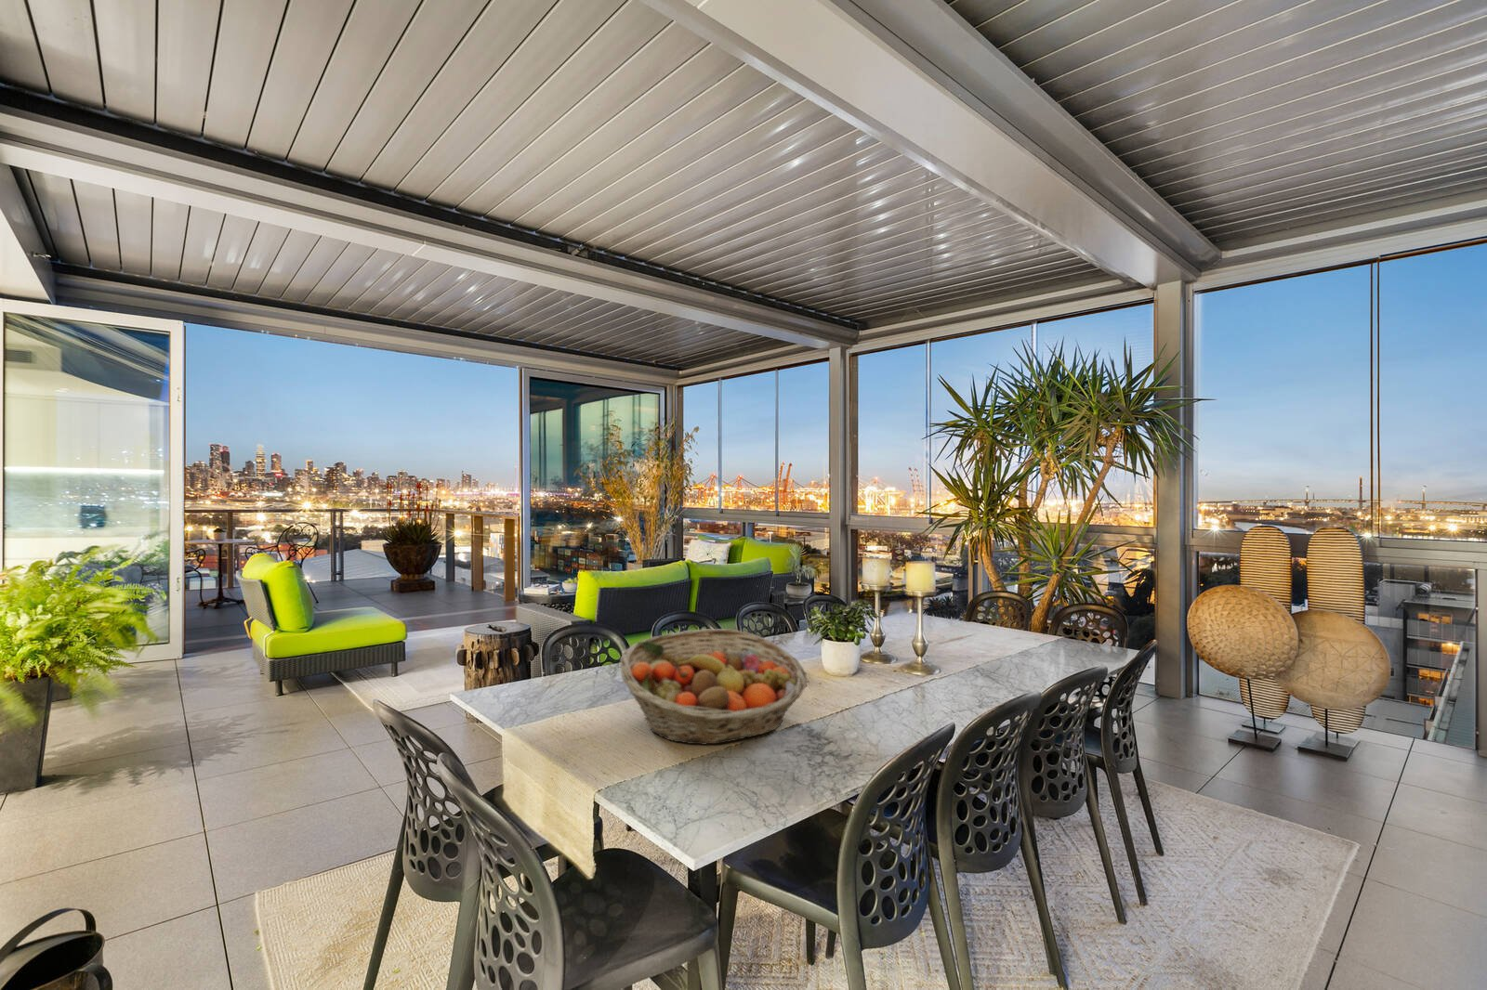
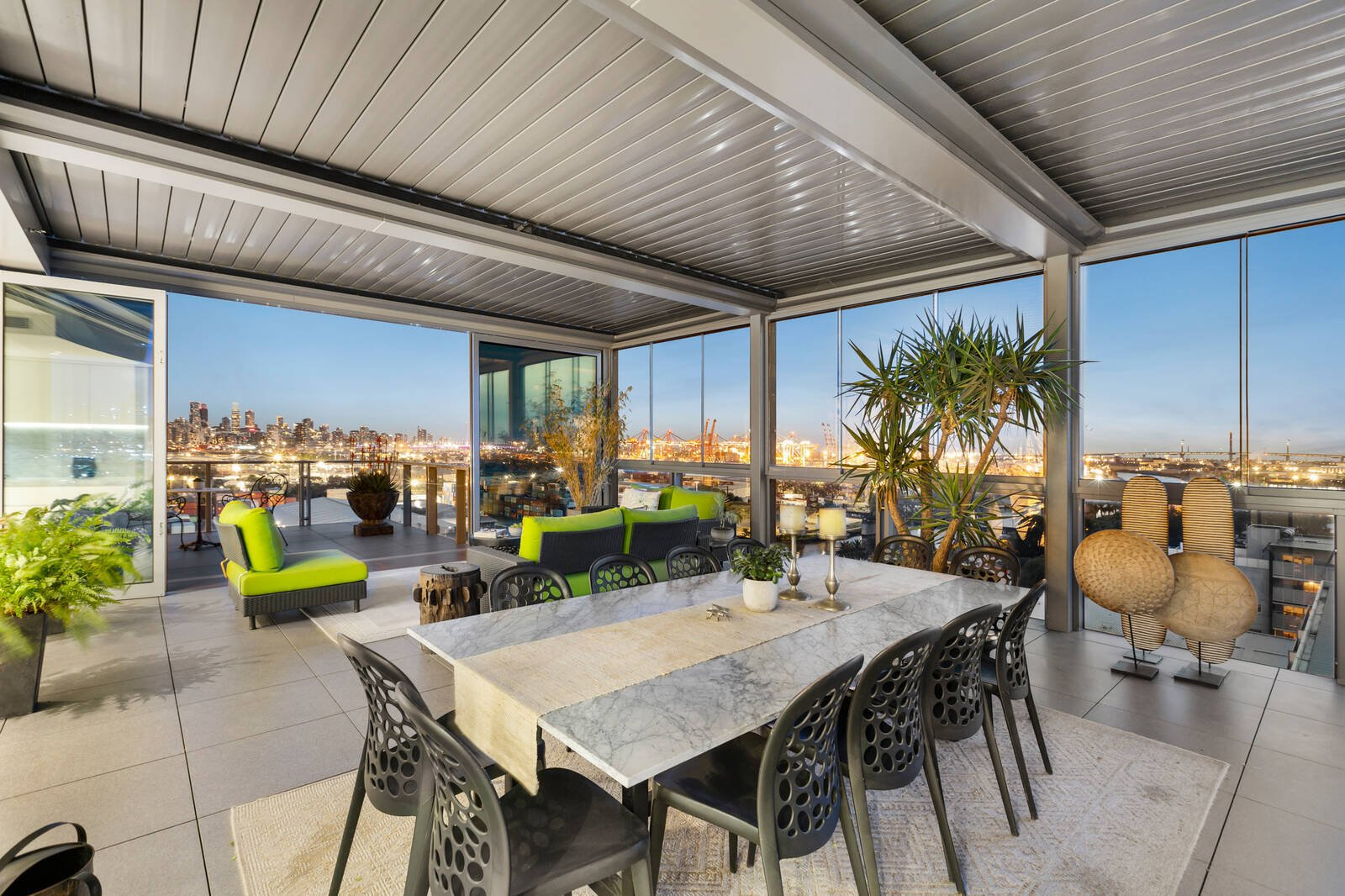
- fruit basket (714, 682)
